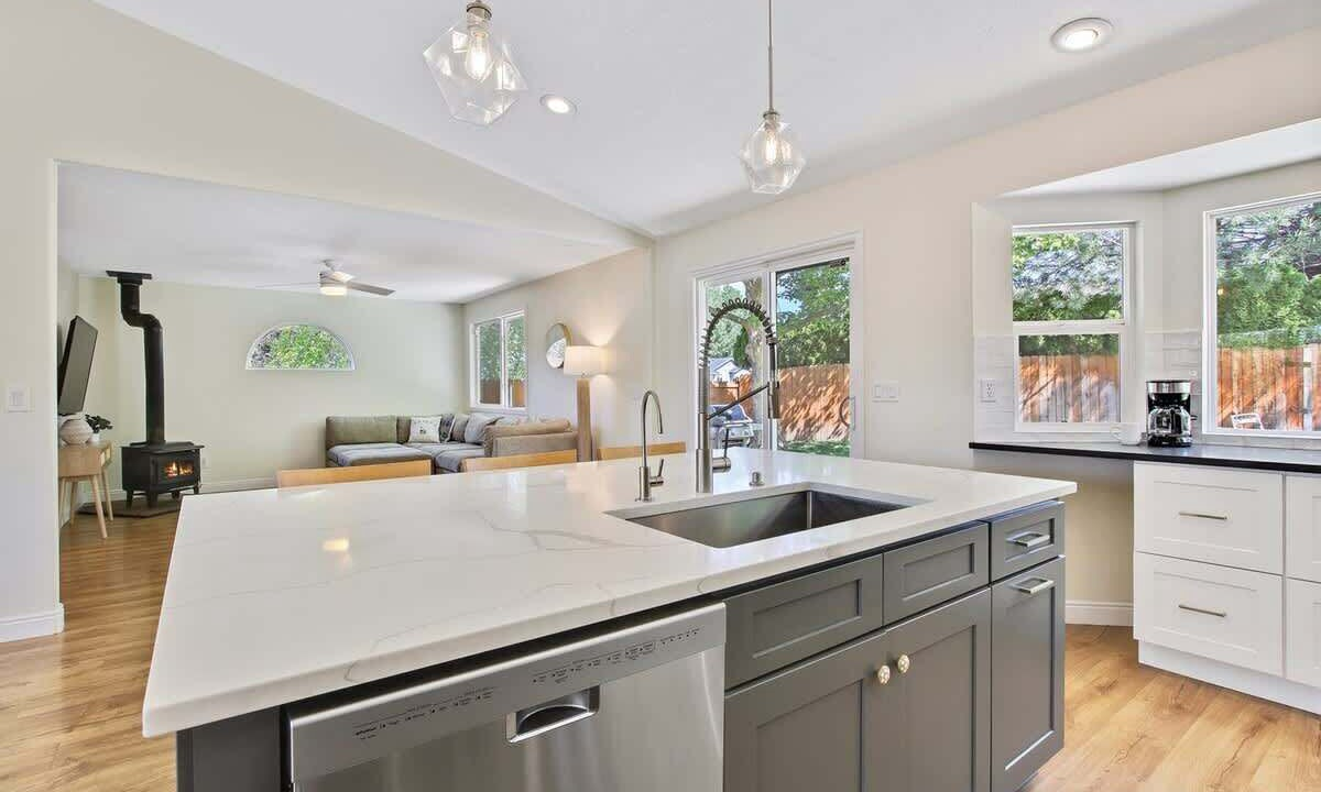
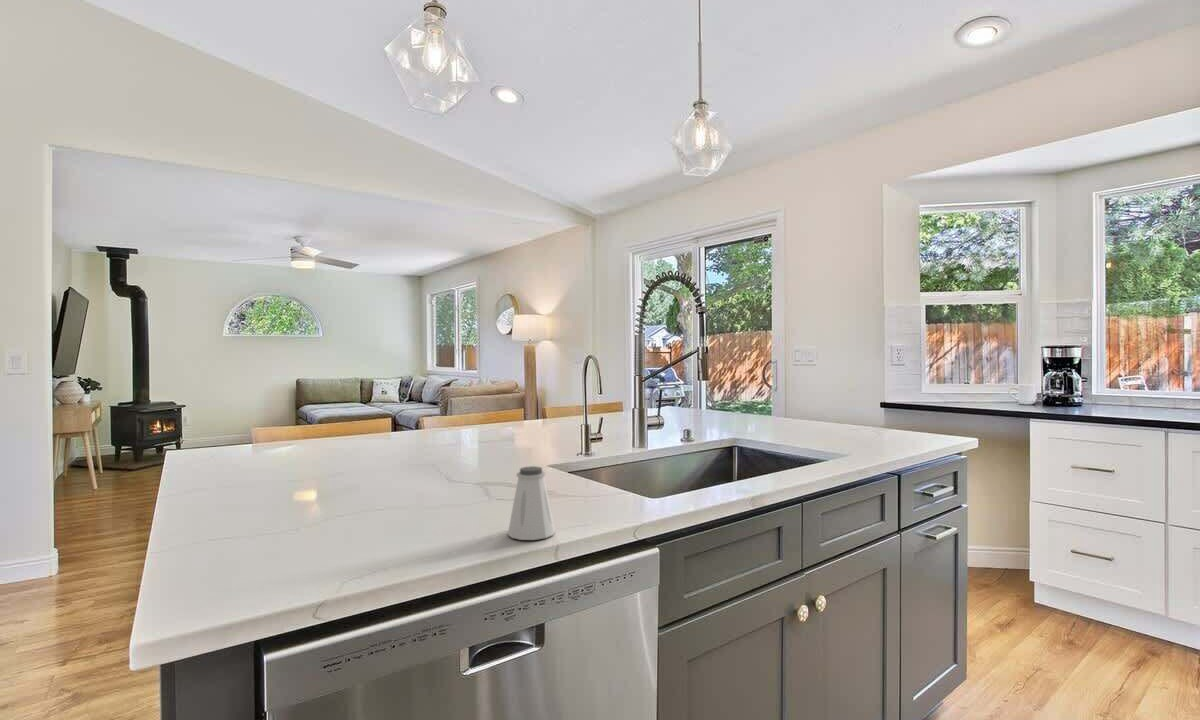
+ saltshaker (531, 500)
